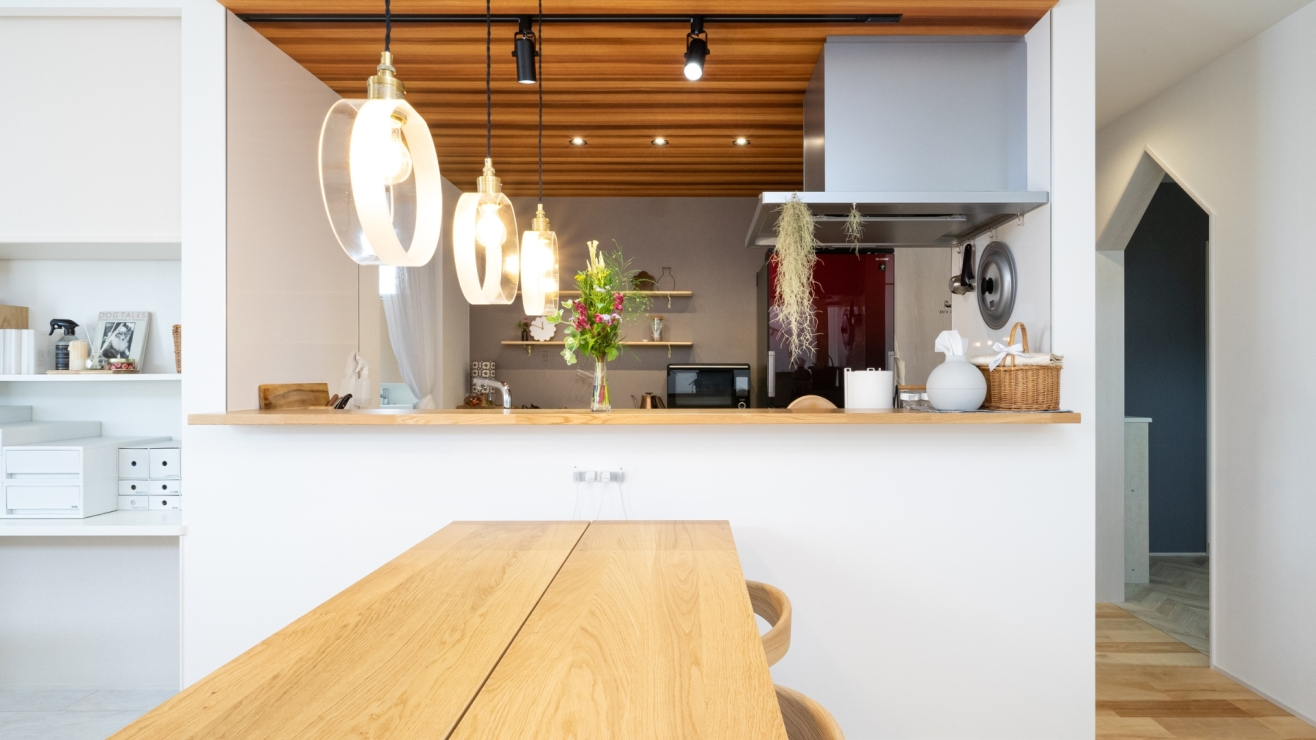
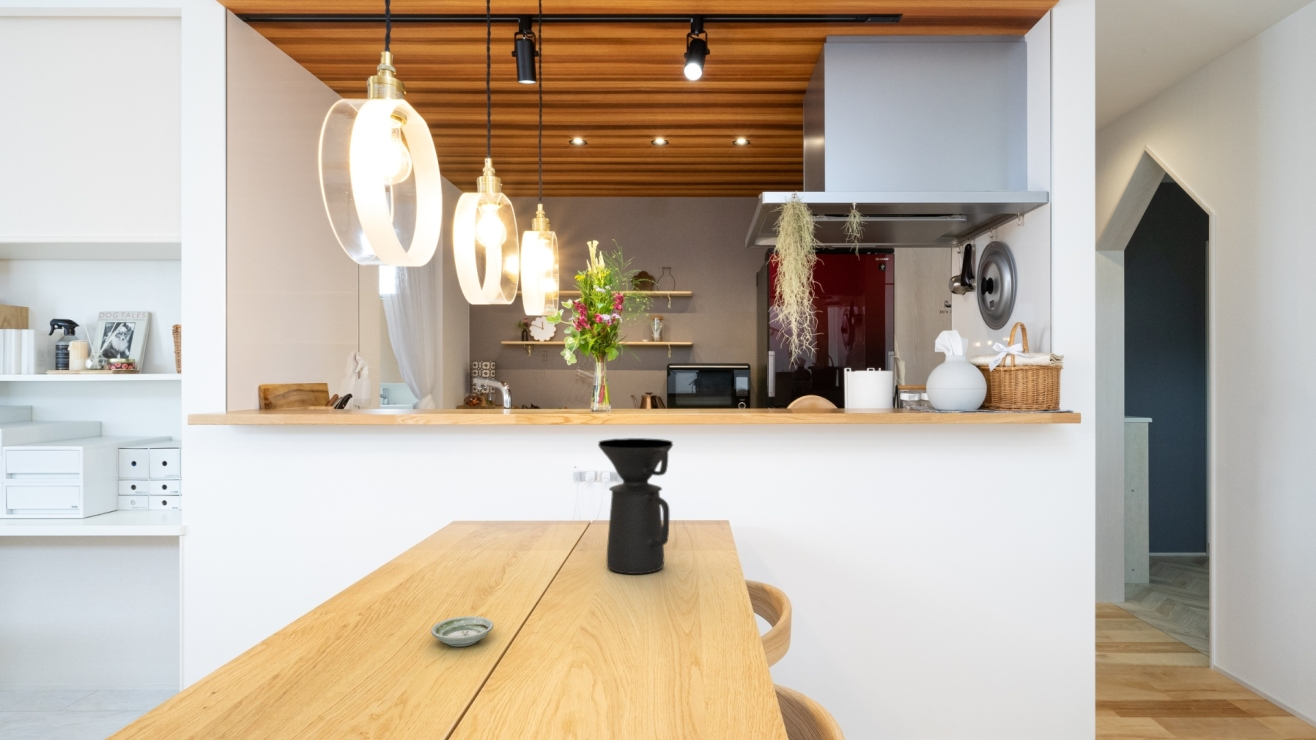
+ coffee maker (635, 504)
+ saucer (462, 633)
